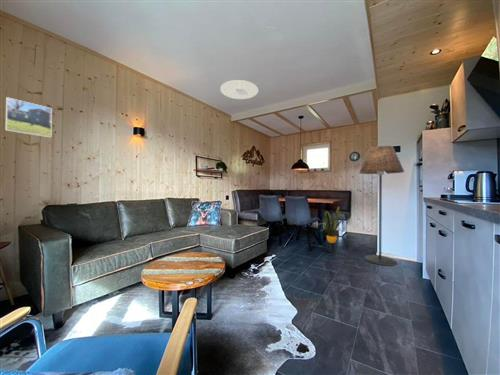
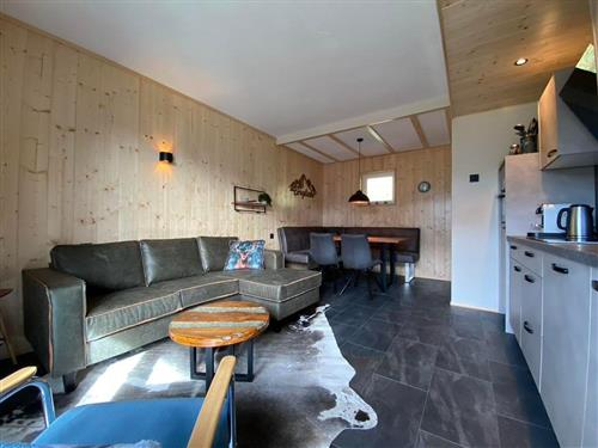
- floor lamp (380, 204)
- ceiling light (239, 88)
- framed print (30, 118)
- house plant (334, 230)
